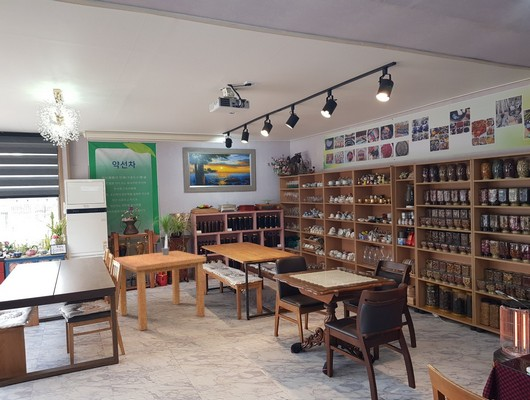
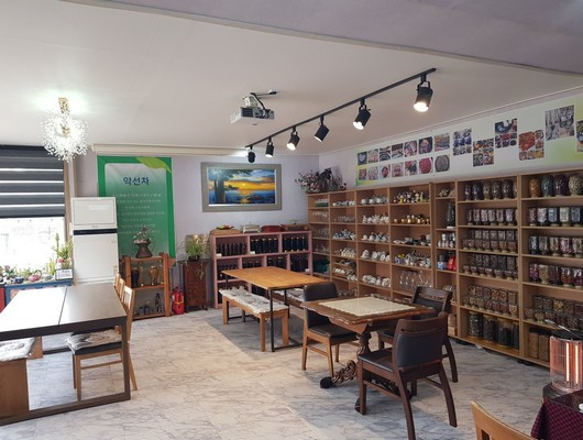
- dining table (172, 283)
- potted plant (165, 231)
